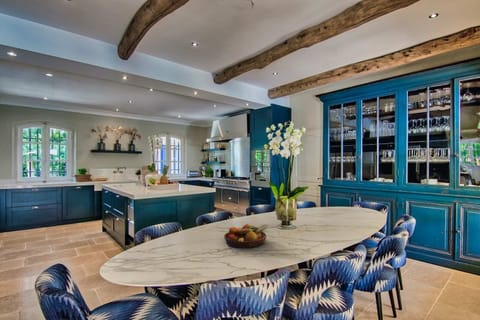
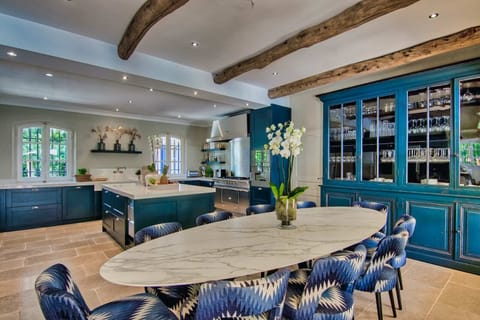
- fruit bowl (245, 233)
